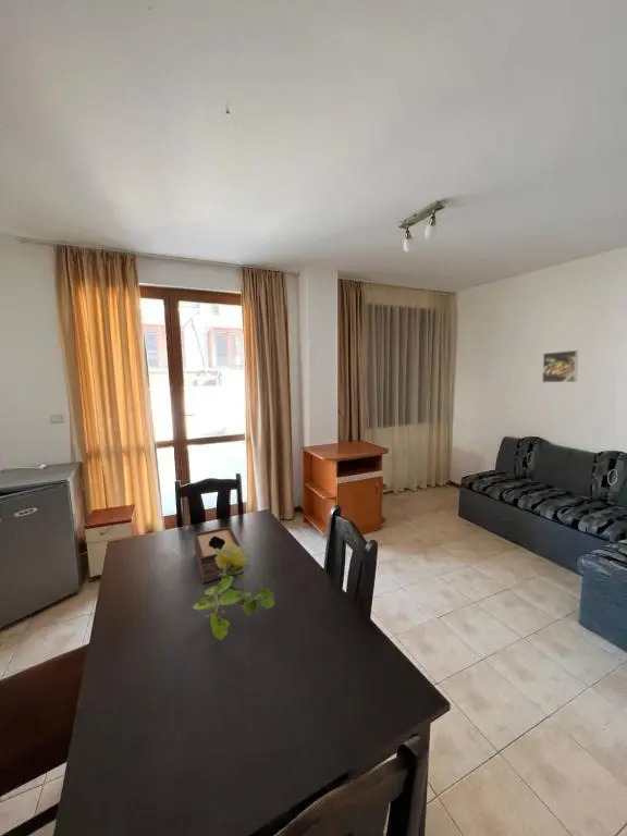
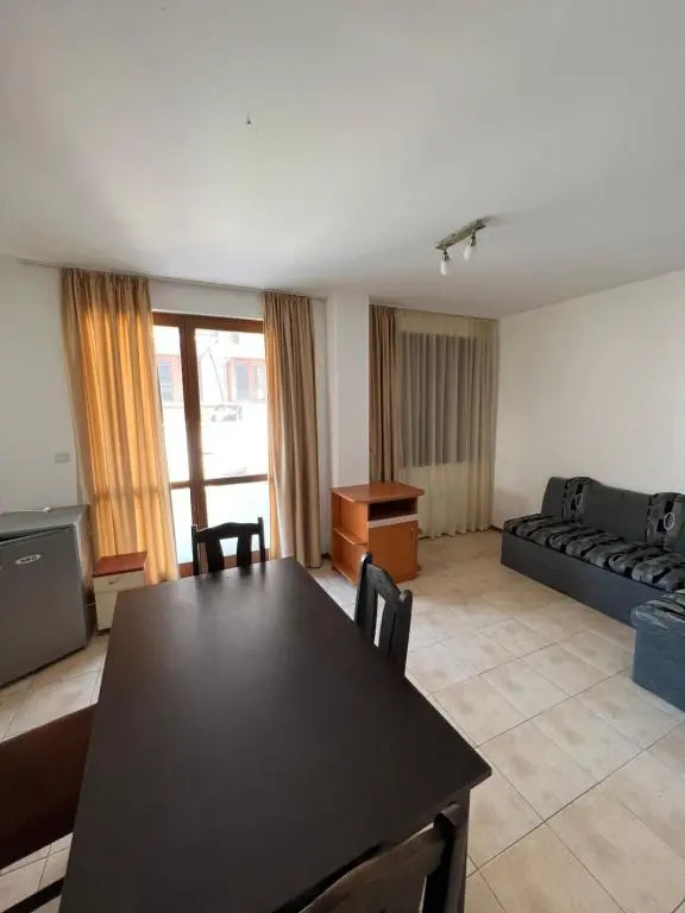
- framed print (558, 367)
- flower (232, 597)
- tissue box (216, 553)
